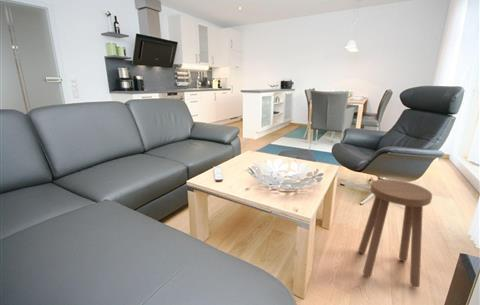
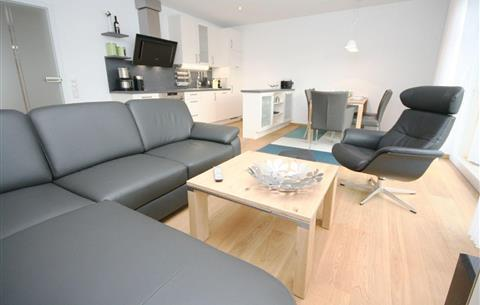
- stool (382, 229)
